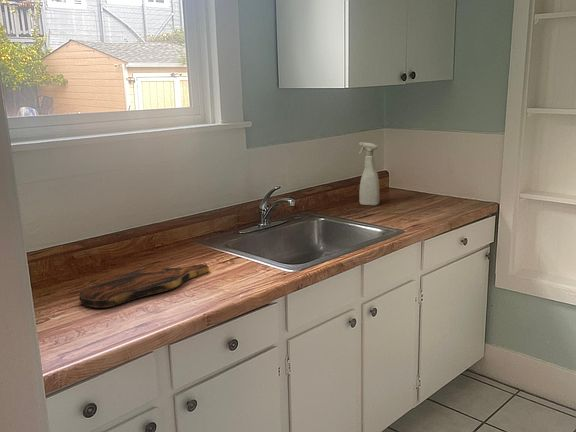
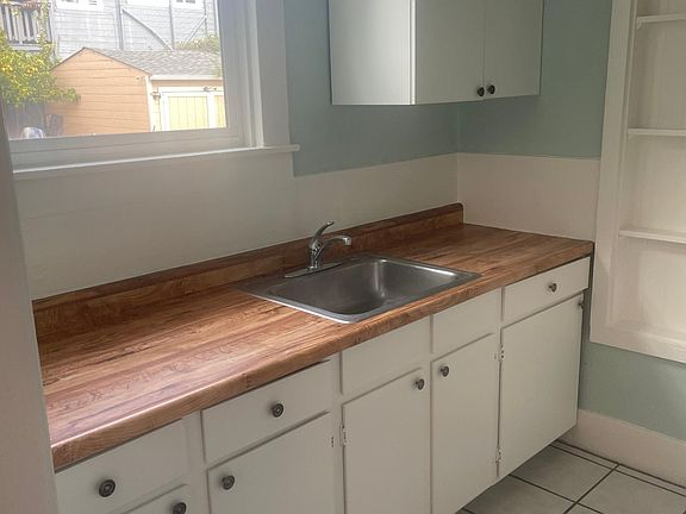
- spray bottle (369, 173)
- cutting board (147, 281)
